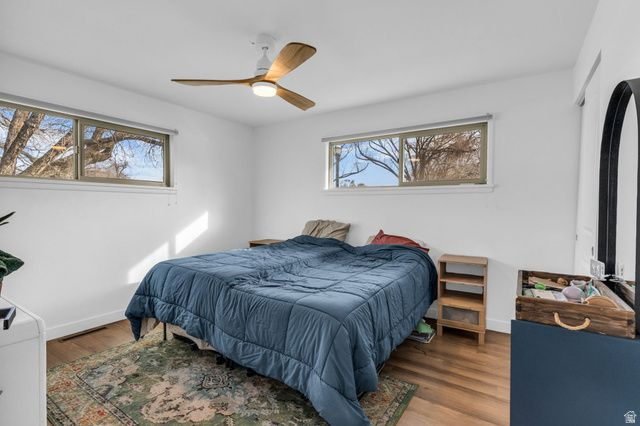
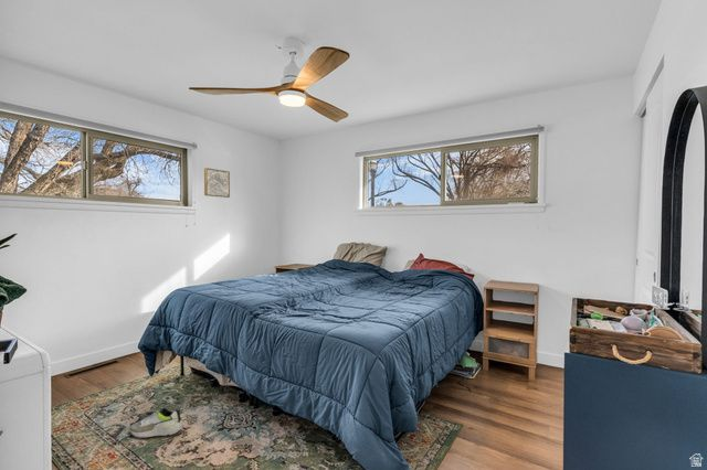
+ shoe (156, 420)
+ wall art (217, 183)
